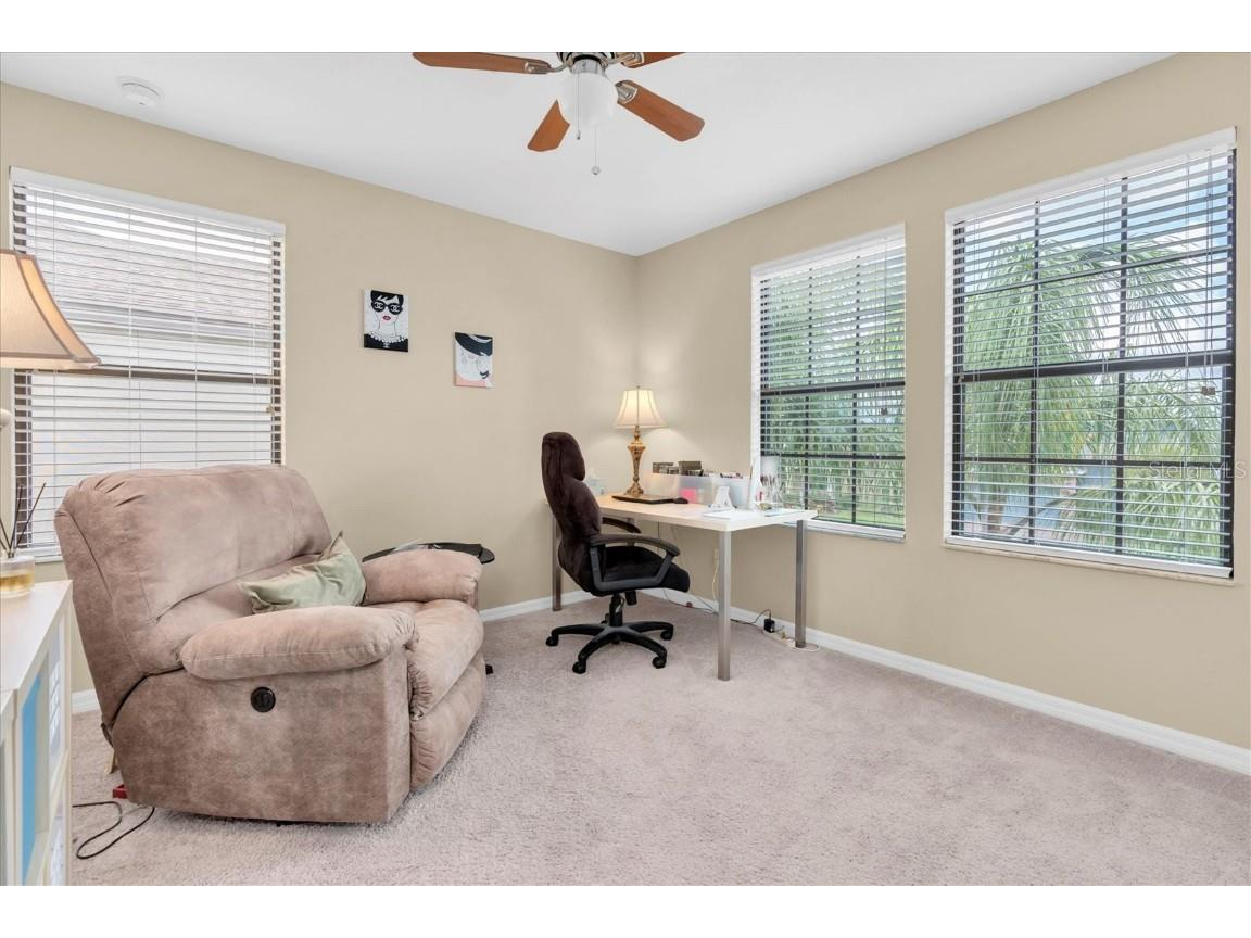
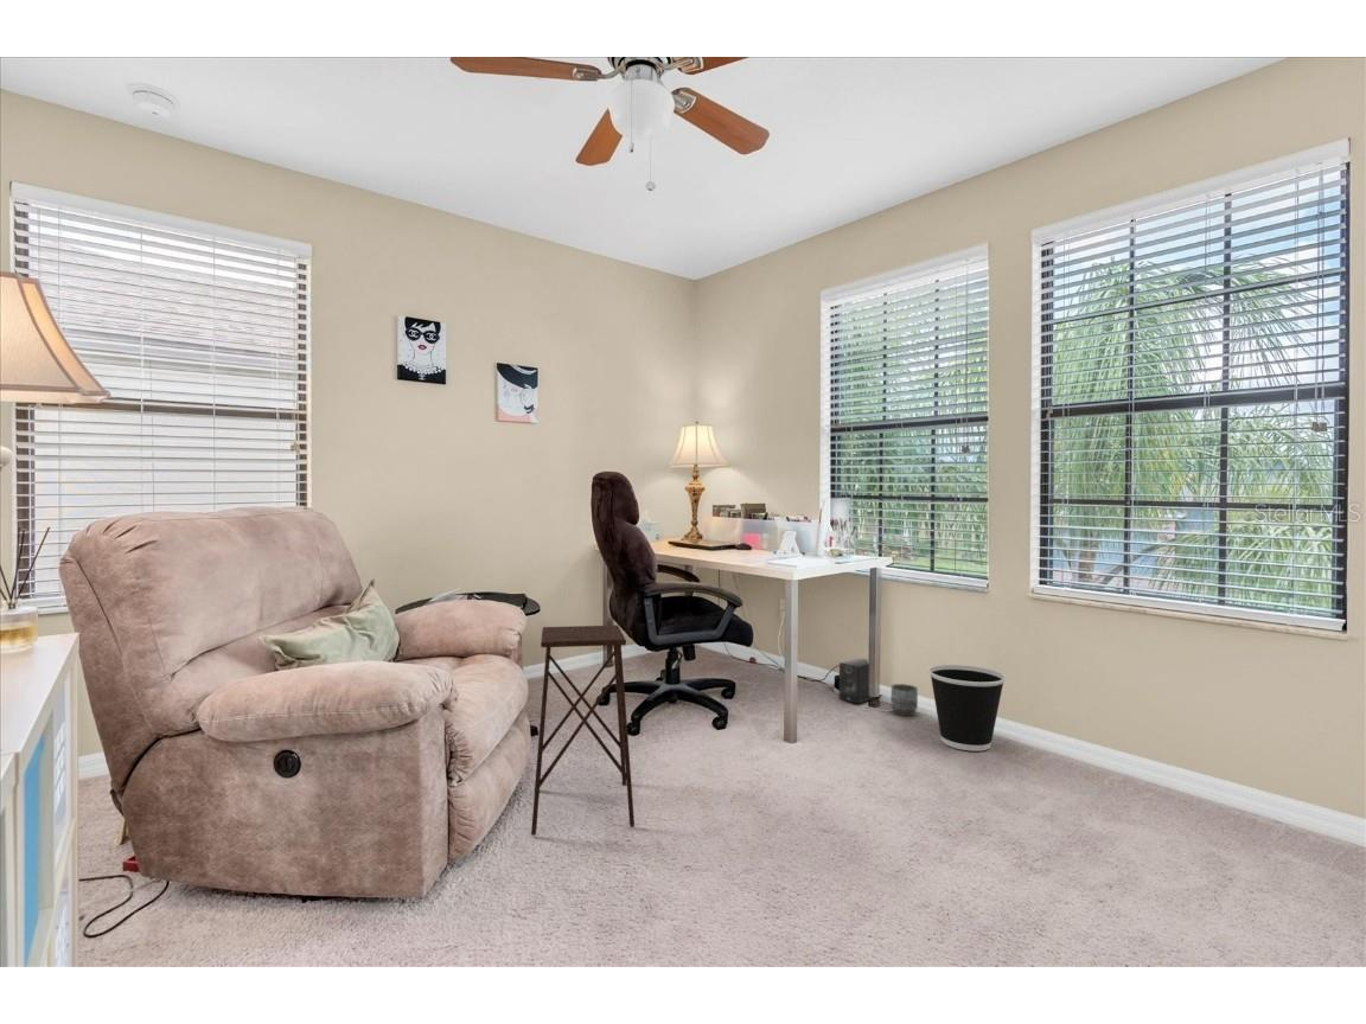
+ planter (904, 699)
+ side table (583, 719)
+ wastebasket (965, 708)
+ speaker (860, 679)
